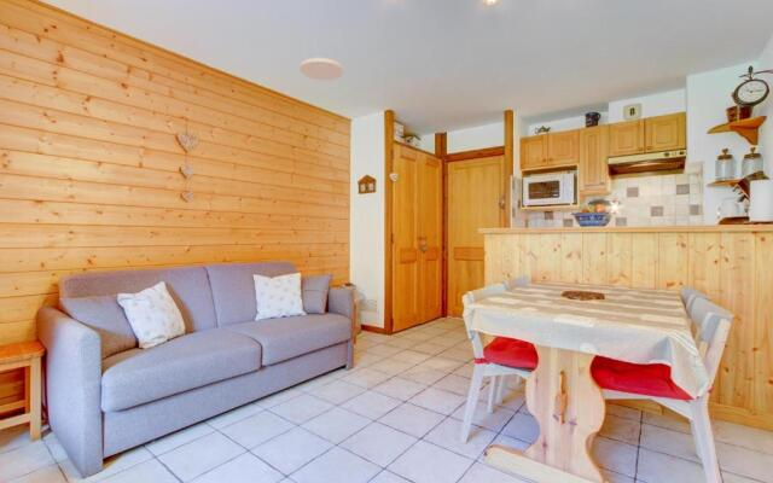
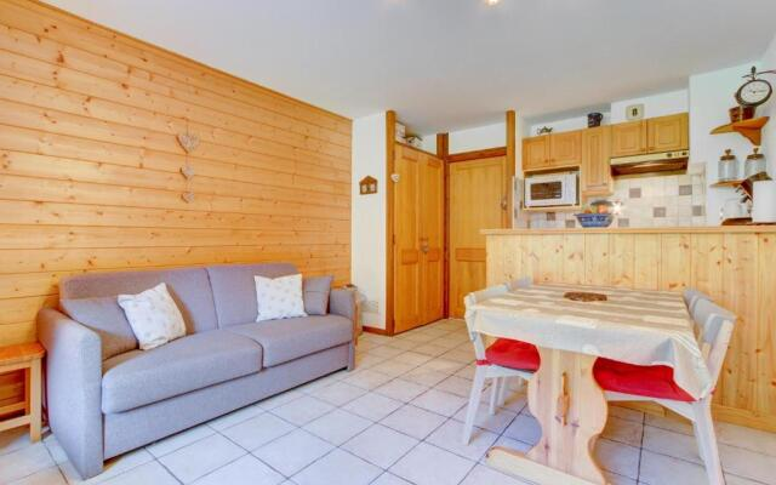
- ceiling light (321, 69)
